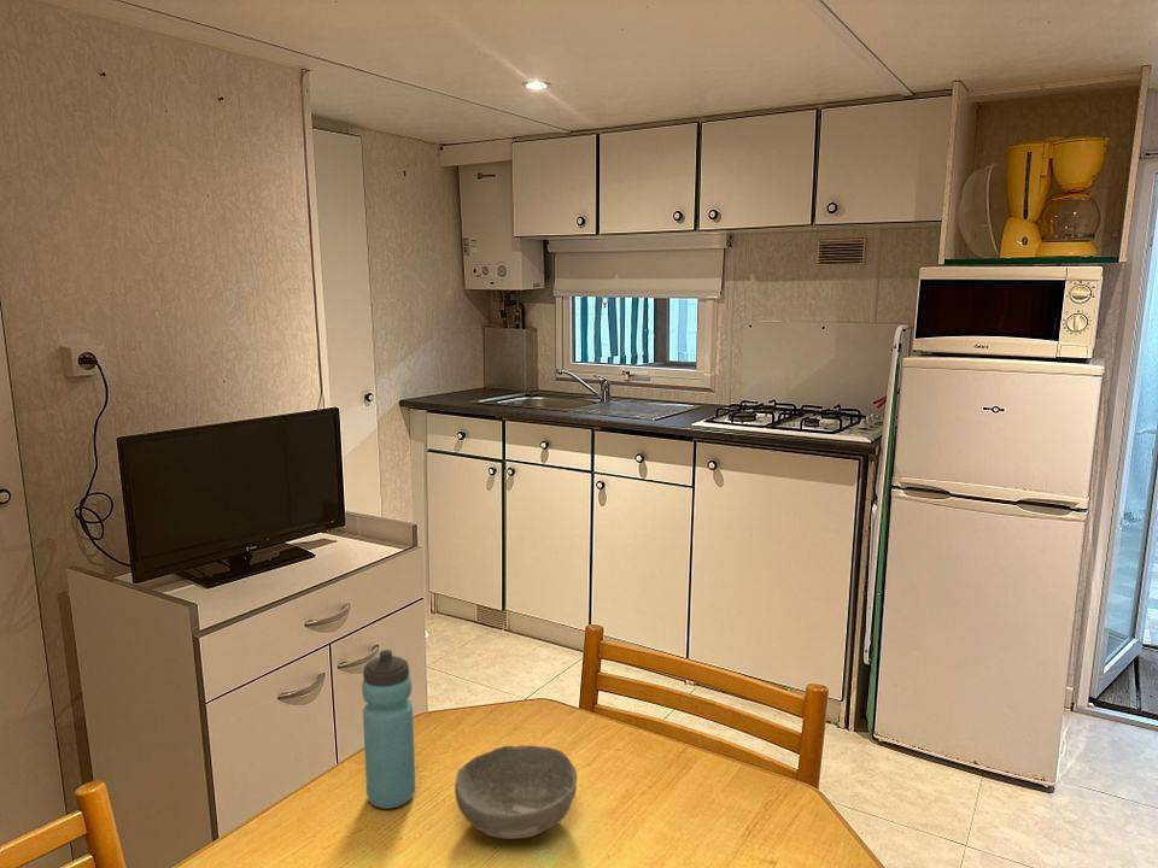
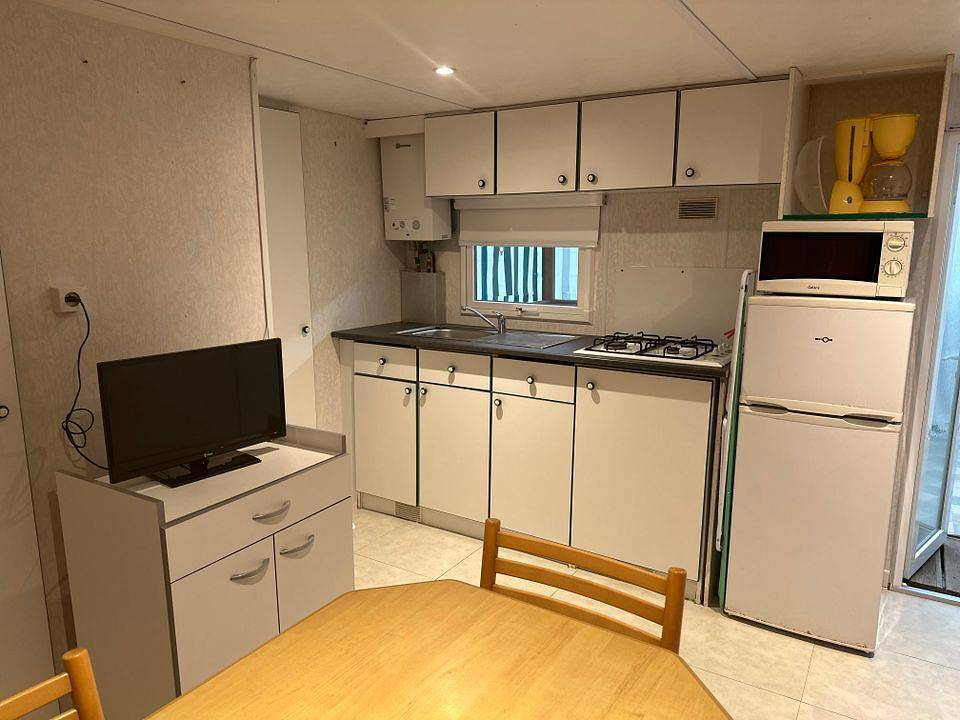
- water bottle (388, 725)
- bowl (516, 798)
